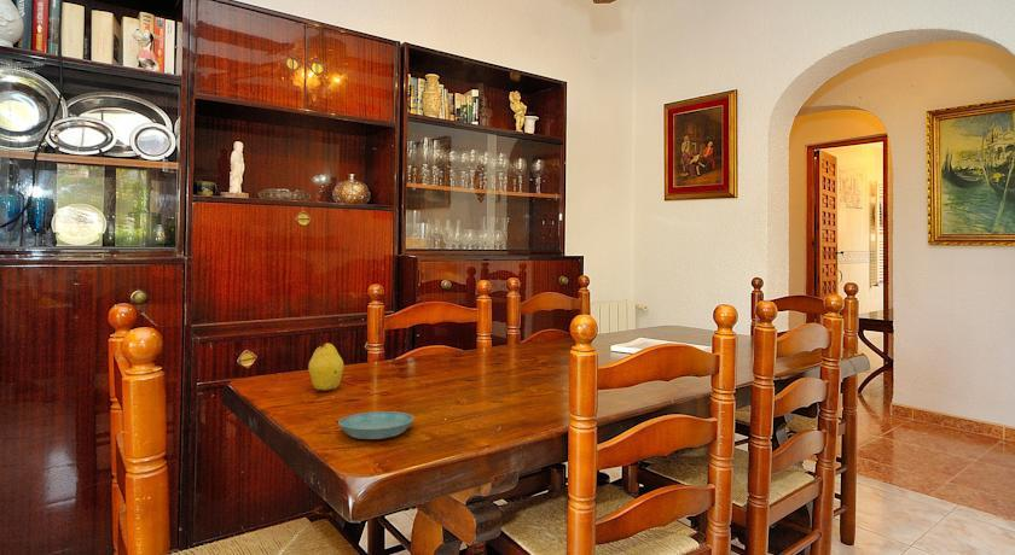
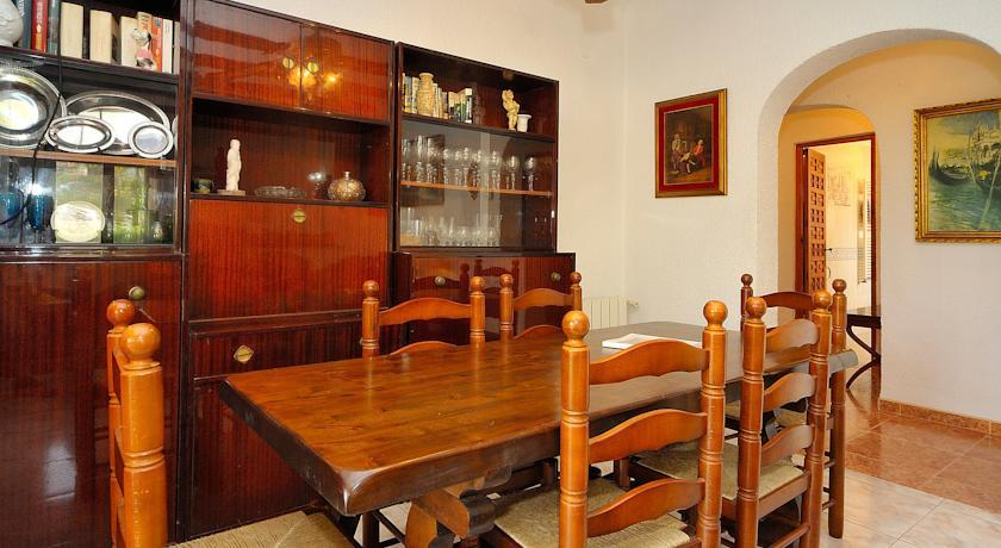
- saucer (376, 426)
- fruit (325, 366)
